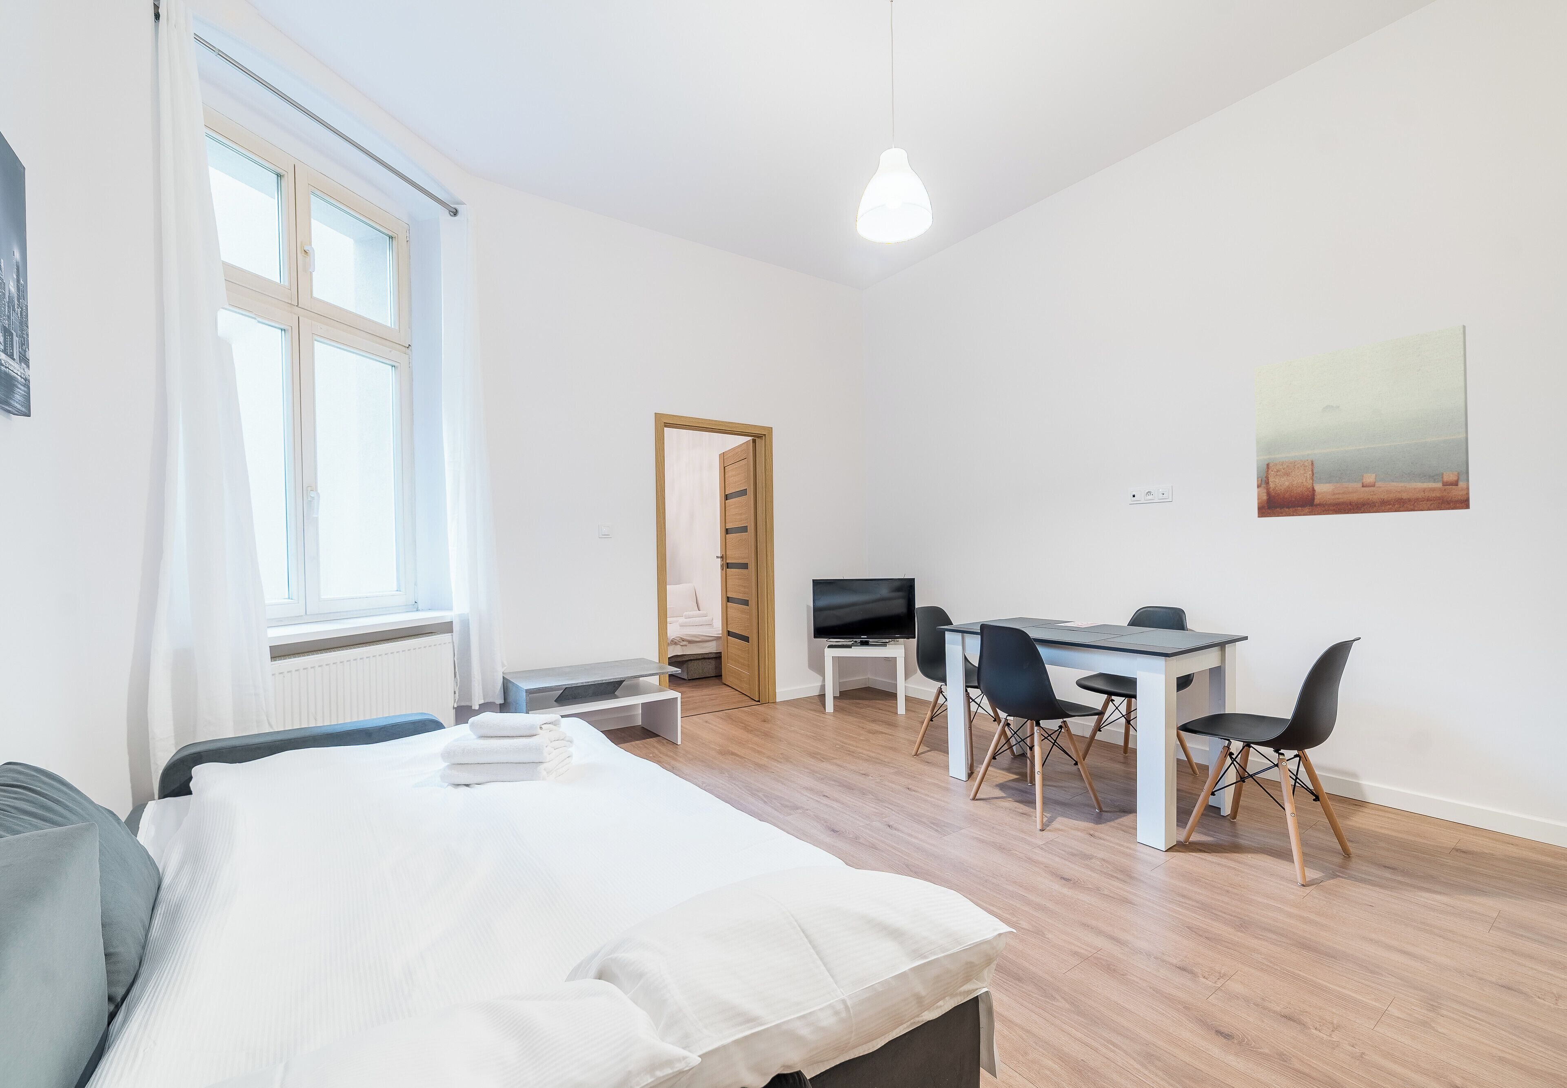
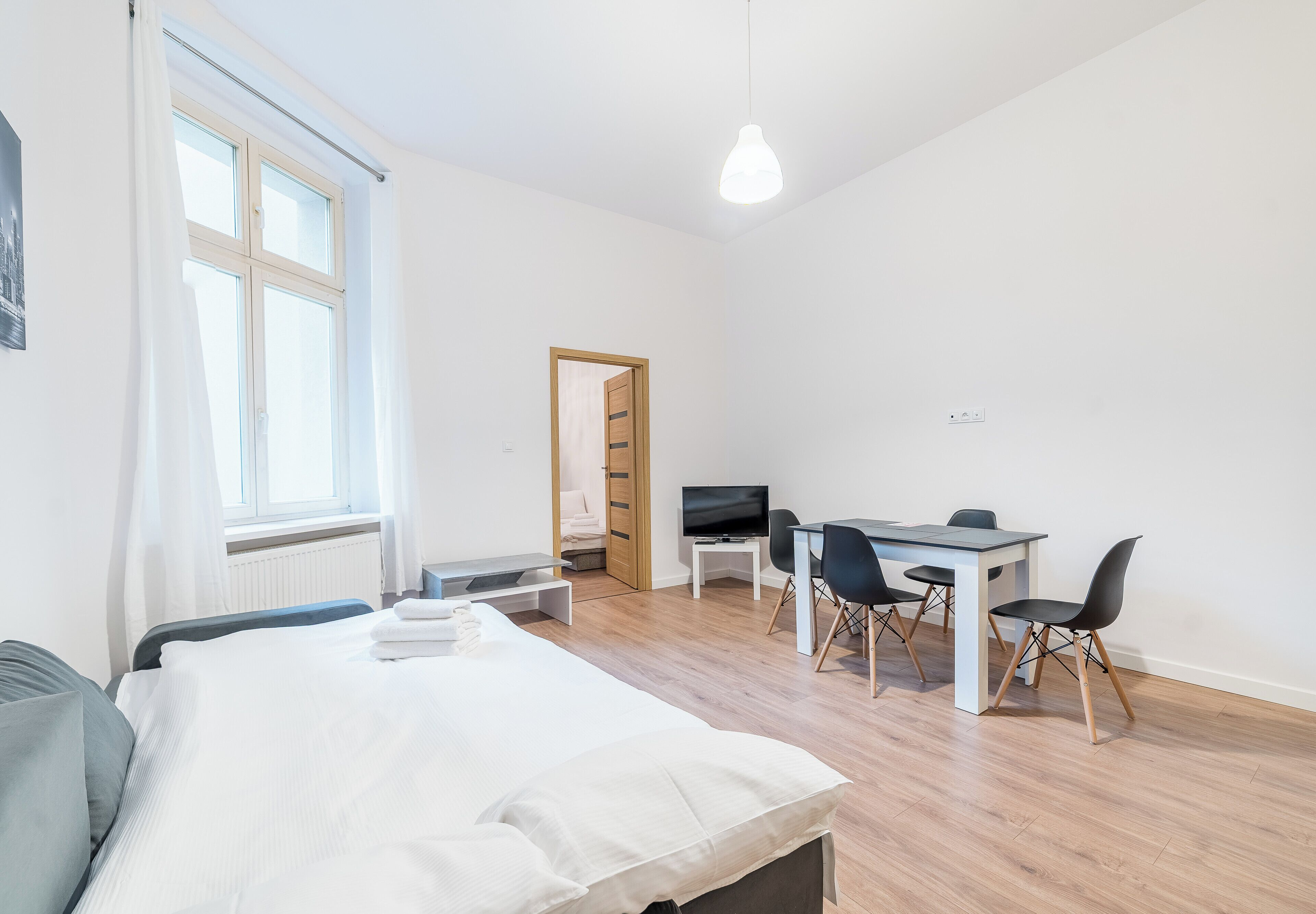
- wall art (1351, 431)
